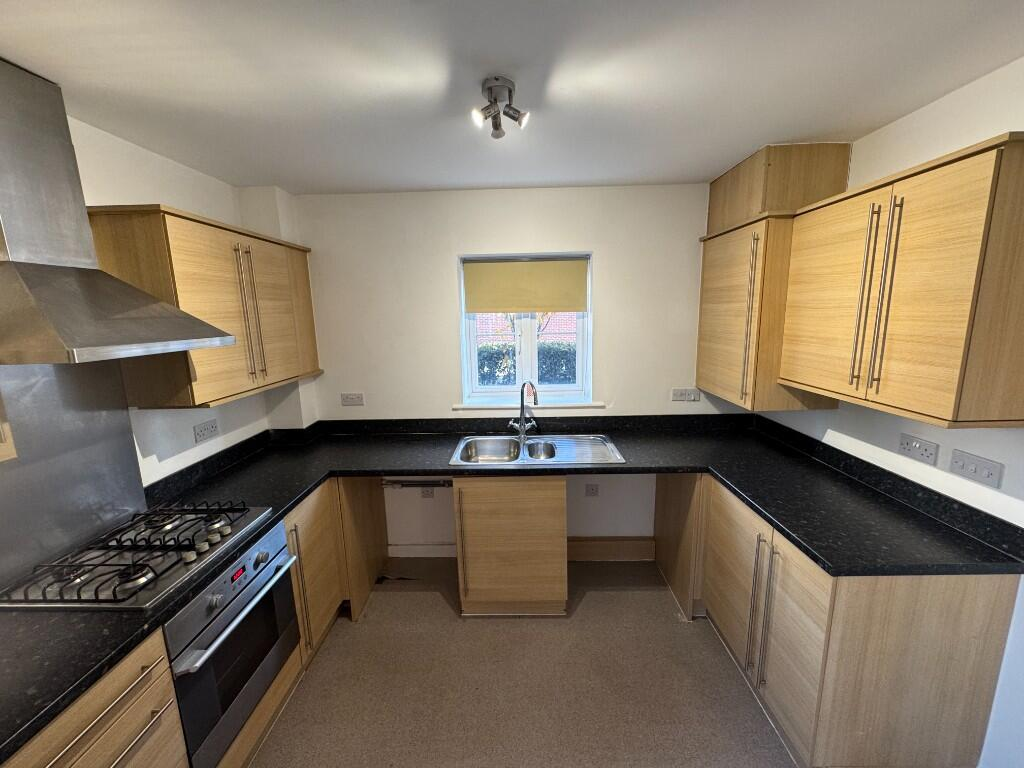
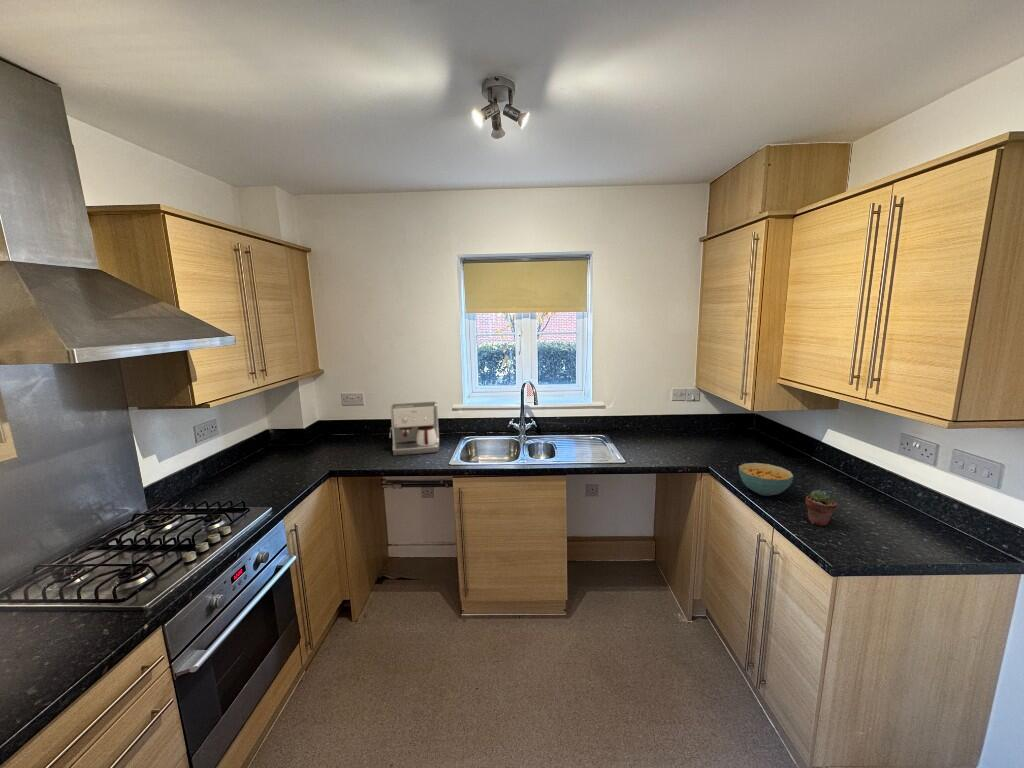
+ coffee maker (415, 427)
+ potted succulent (820, 506)
+ cereal bowl (764, 481)
